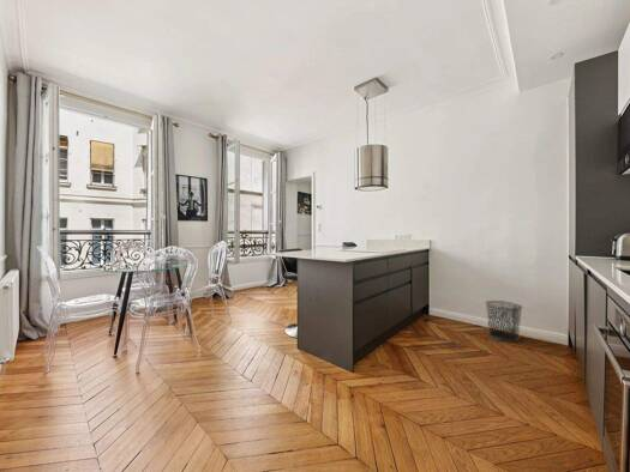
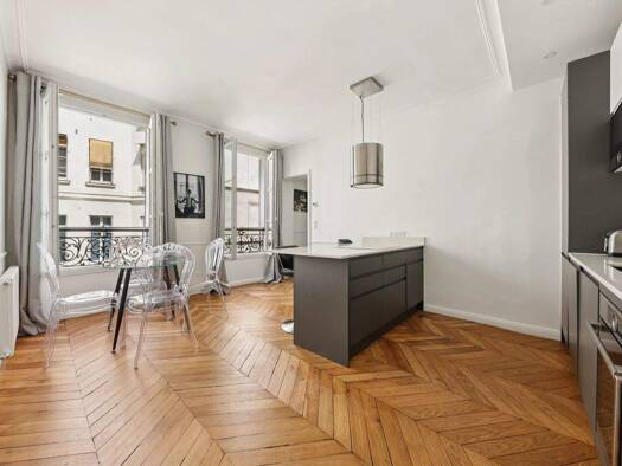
- waste bin (503, 320)
